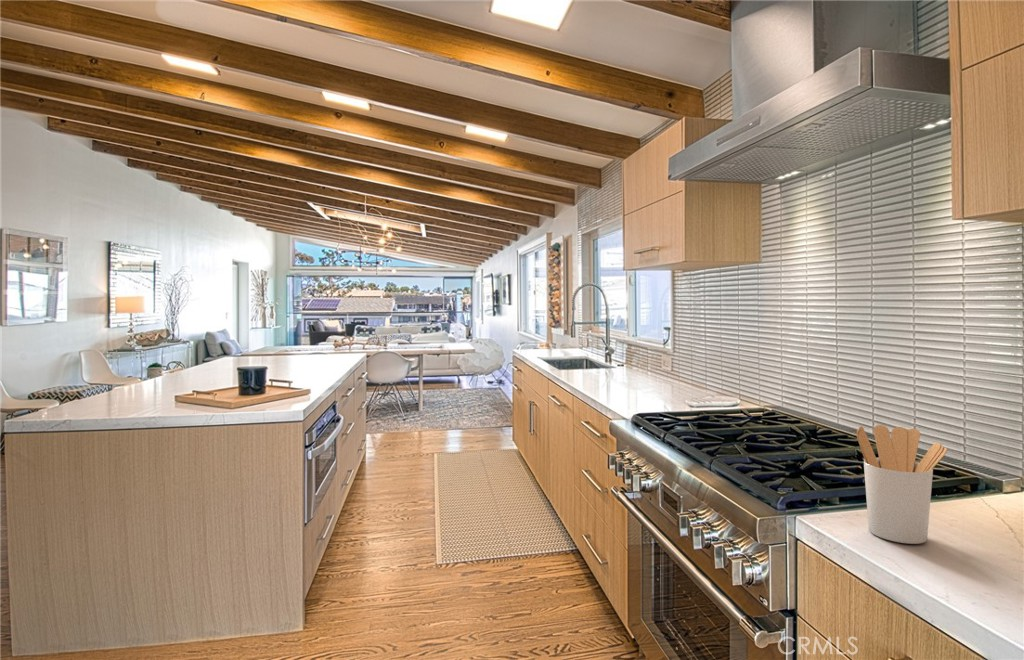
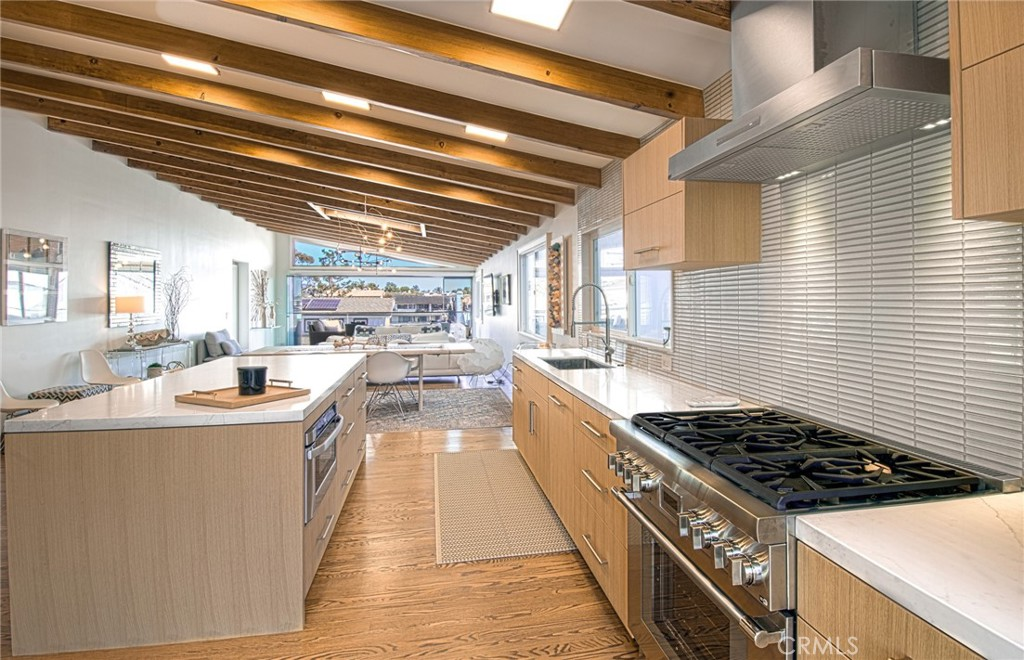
- utensil holder (896, 478)
